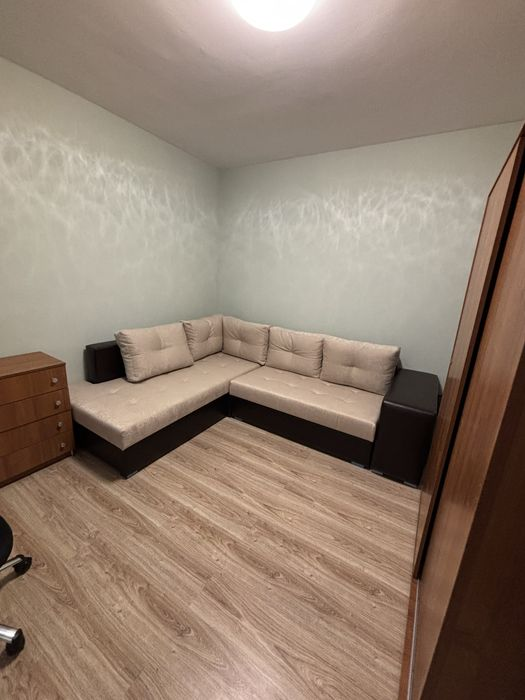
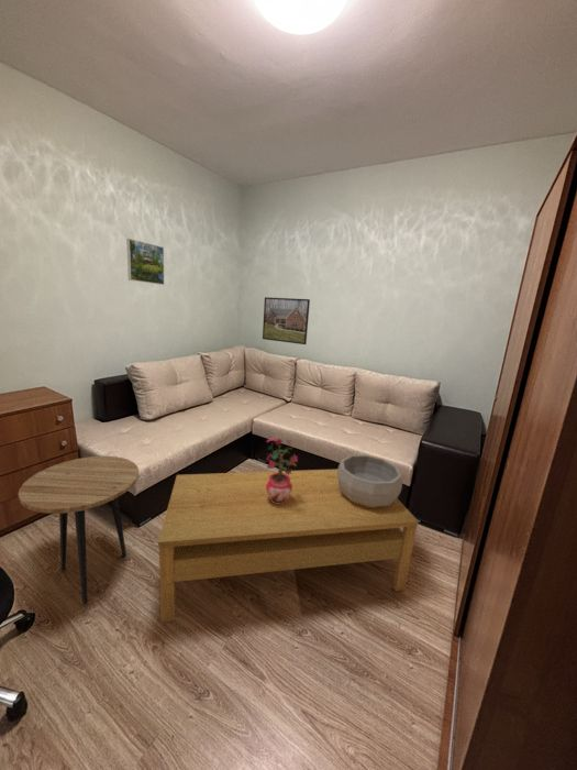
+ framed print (146, 263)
+ potted plant (280, 468)
+ decorative bowl (368, 481)
+ coffee table (285, 529)
+ side table (85, 528)
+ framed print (285, 320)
